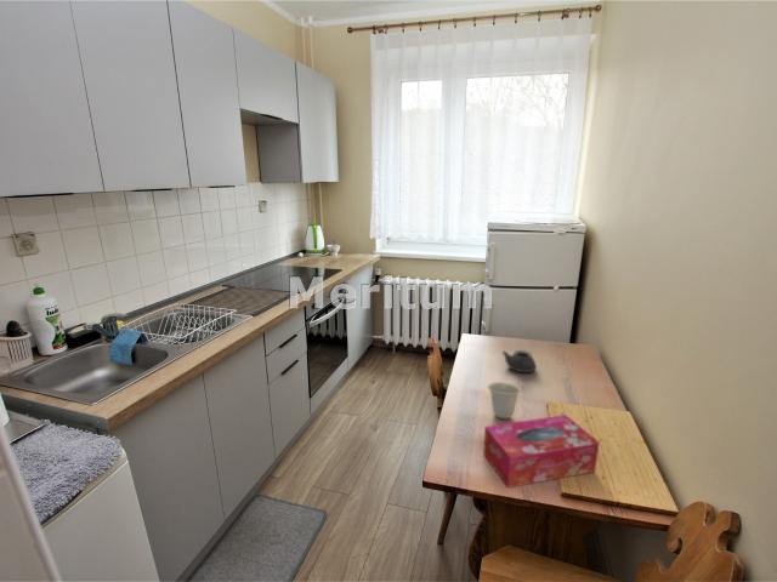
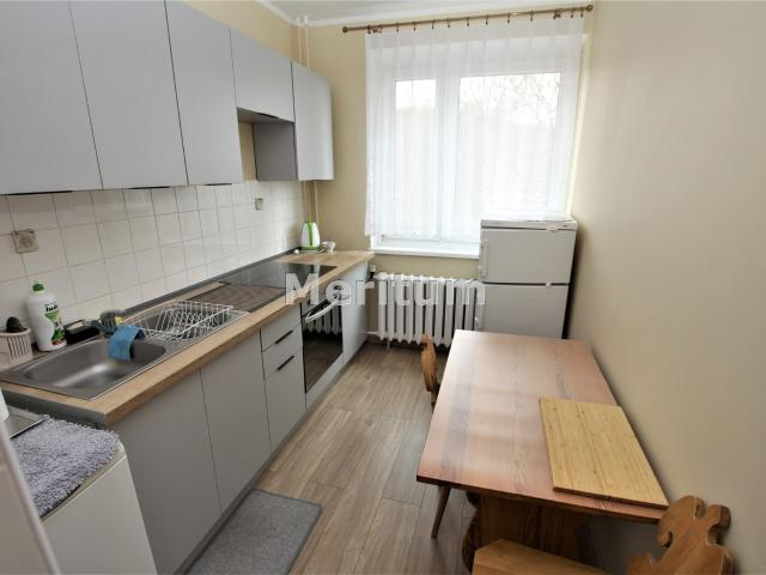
- cup (503, 400)
- teapot (518, 360)
- tissue box (538, 447)
